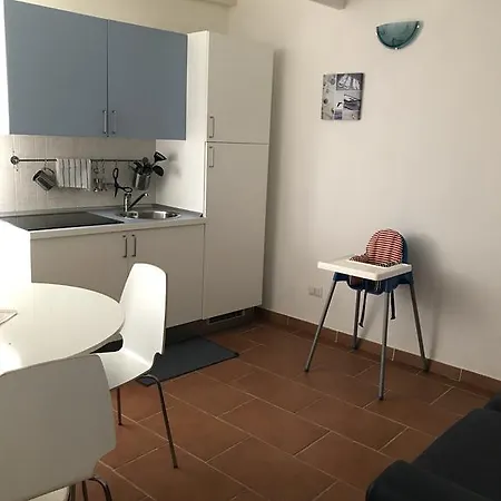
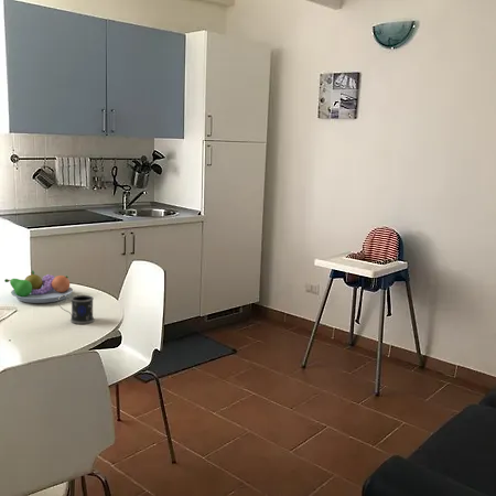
+ fruit bowl (40, 284)
+ mug (76, 308)
